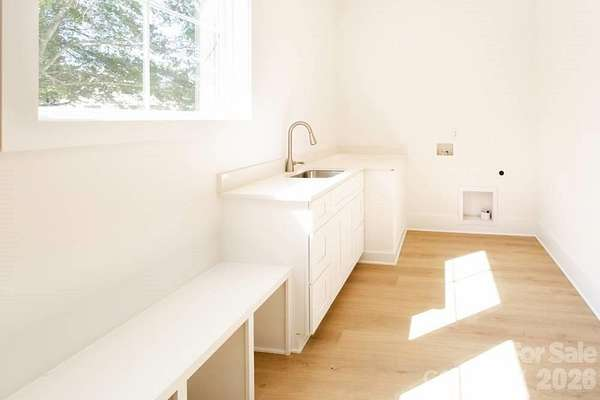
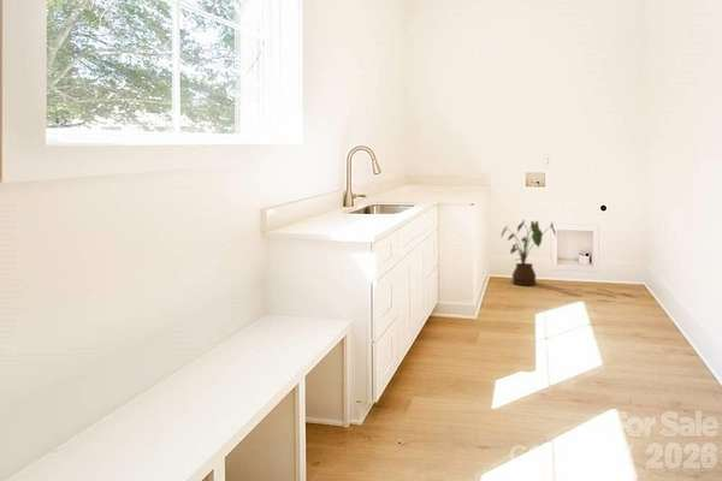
+ house plant (528, 251)
